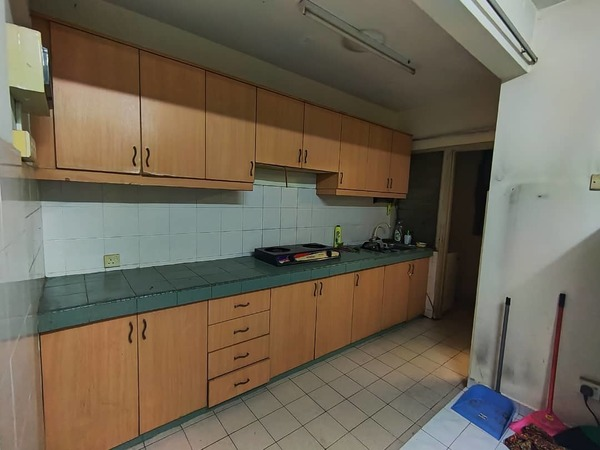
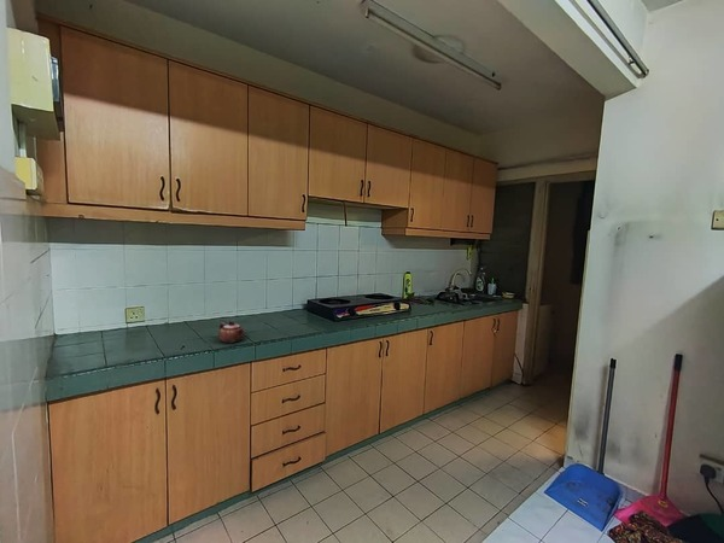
+ teapot (230, 329)
